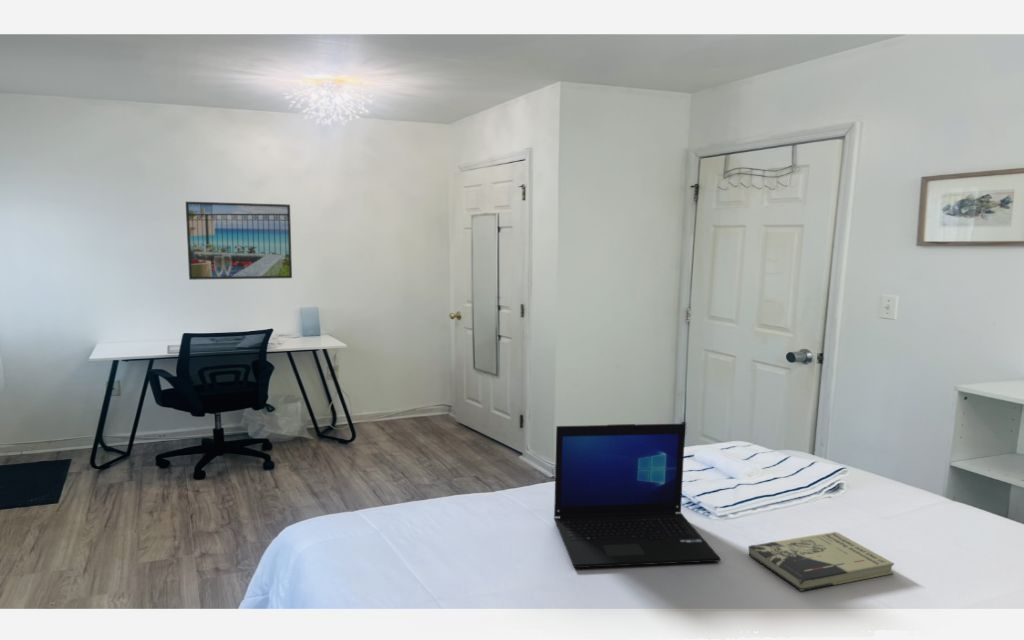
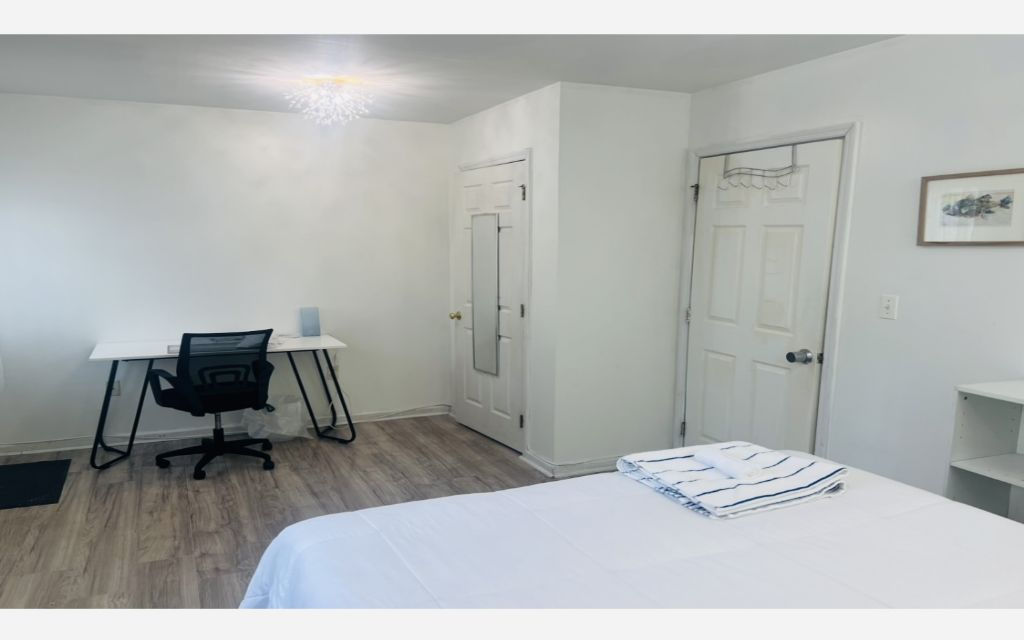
- laptop (633, 490)
- book (819, 558)
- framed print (240, 241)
